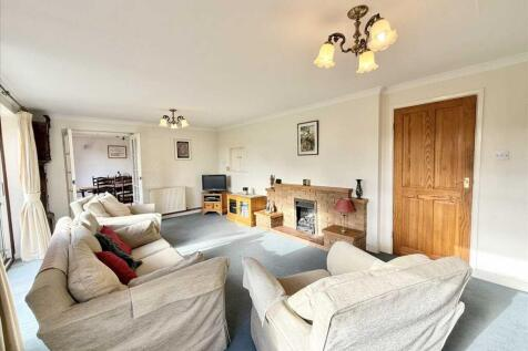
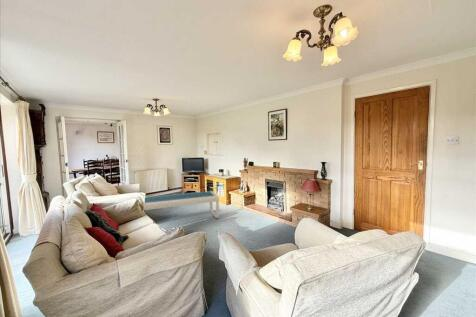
+ coffee table (178, 205)
